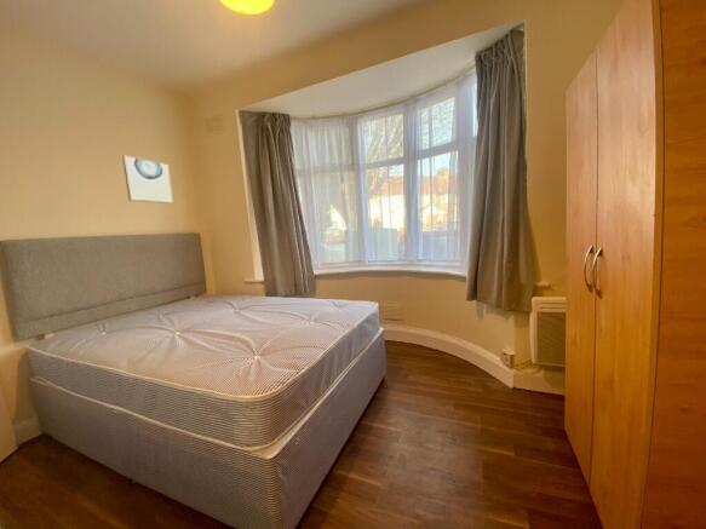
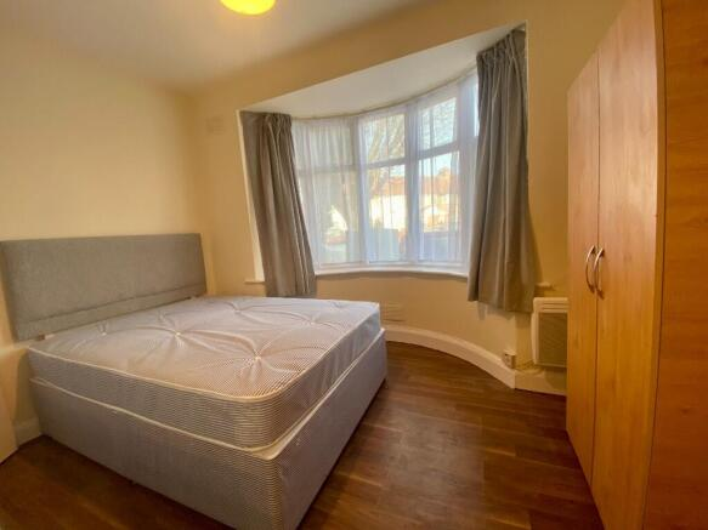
- wall art (149, 180)
